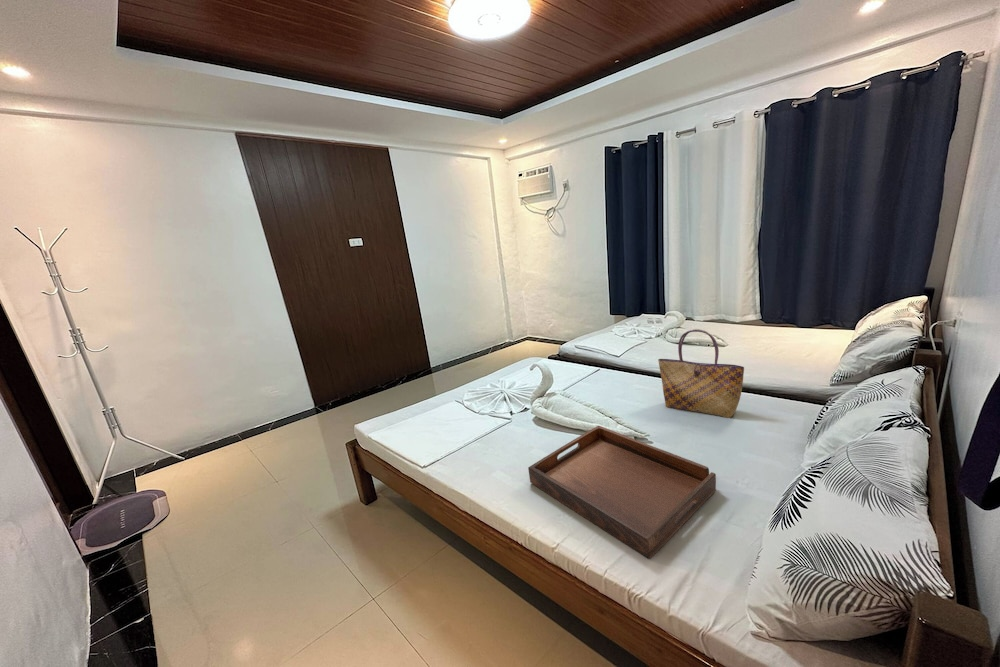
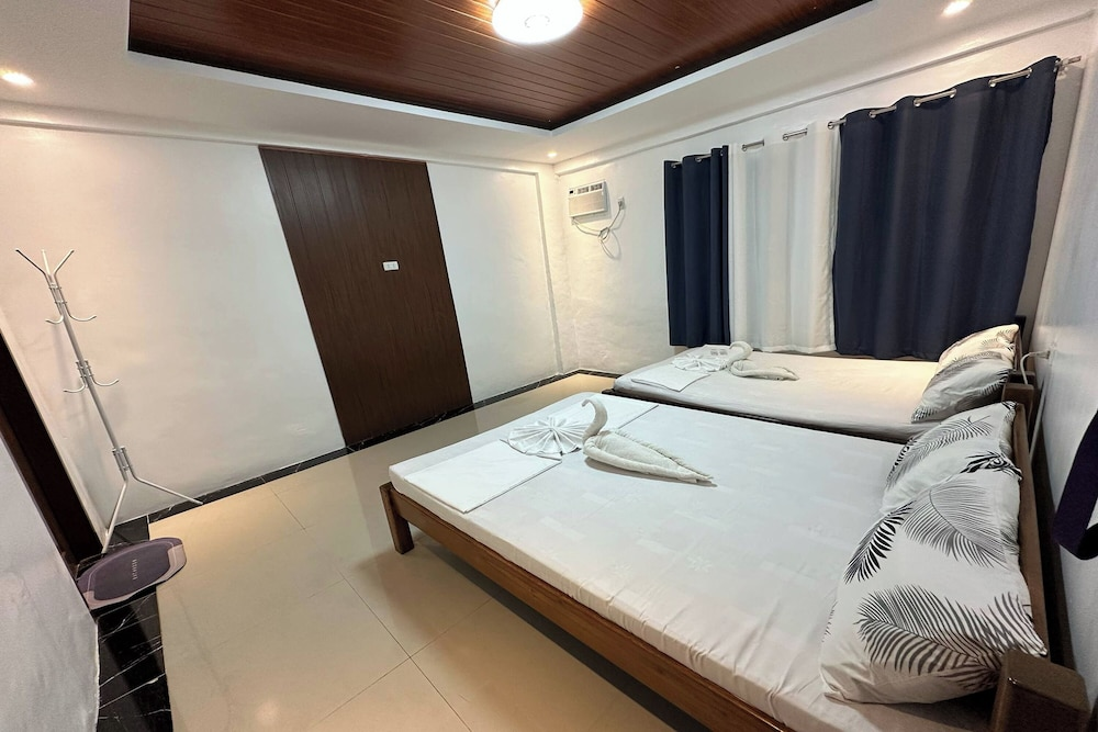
- tote bag (698, 370)
- serving tray (618, 477)
